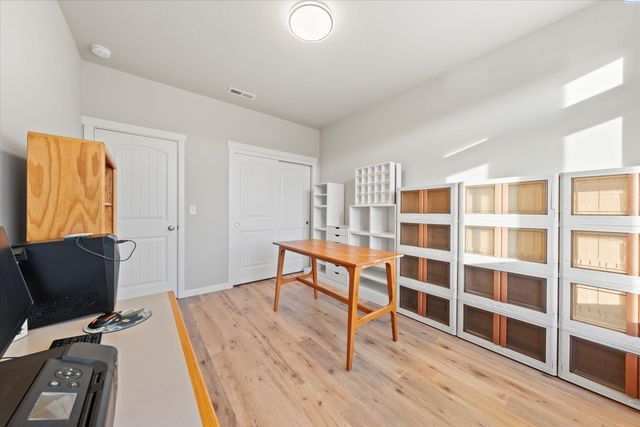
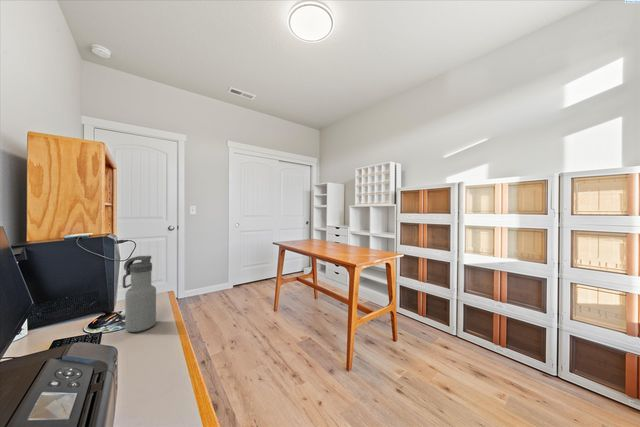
+ water bottle (140, 291)
